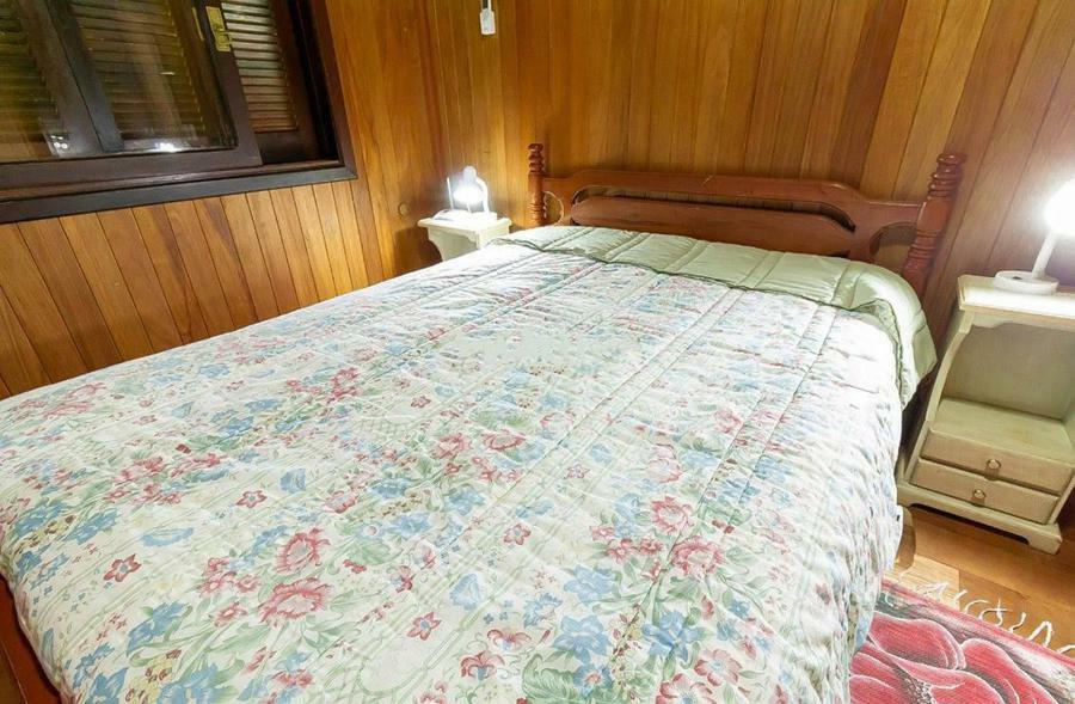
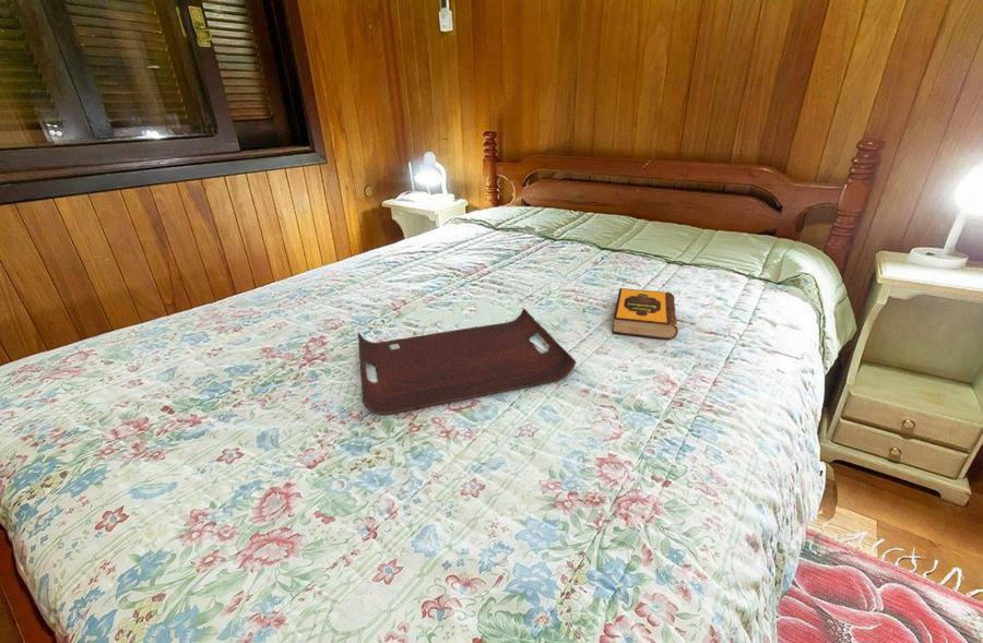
+ hardback book (646, 311)
+ serving tray (459, 354)
